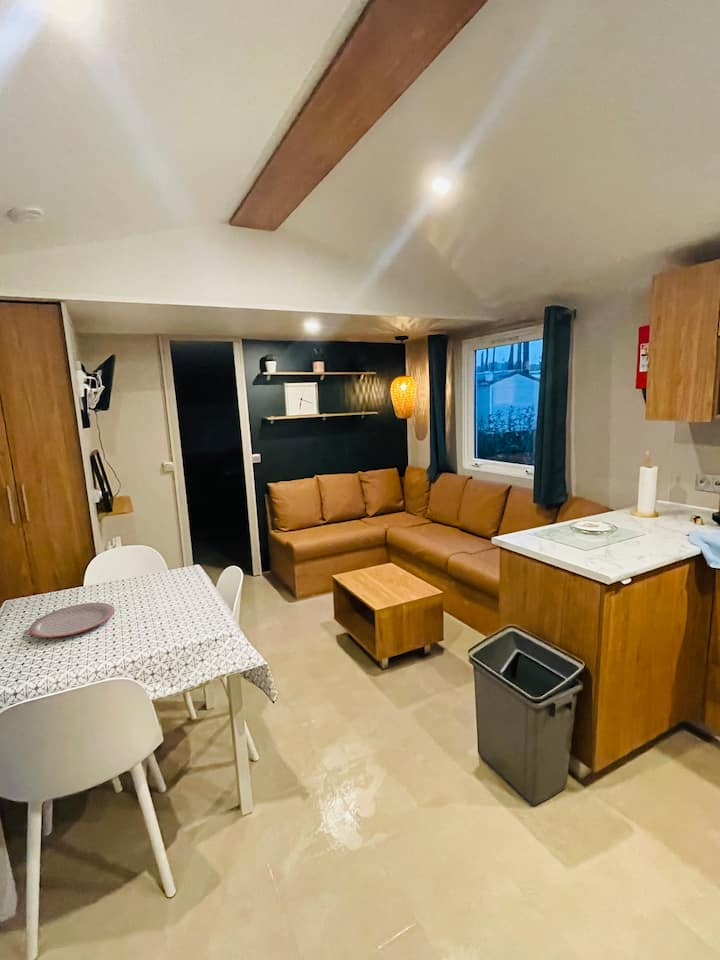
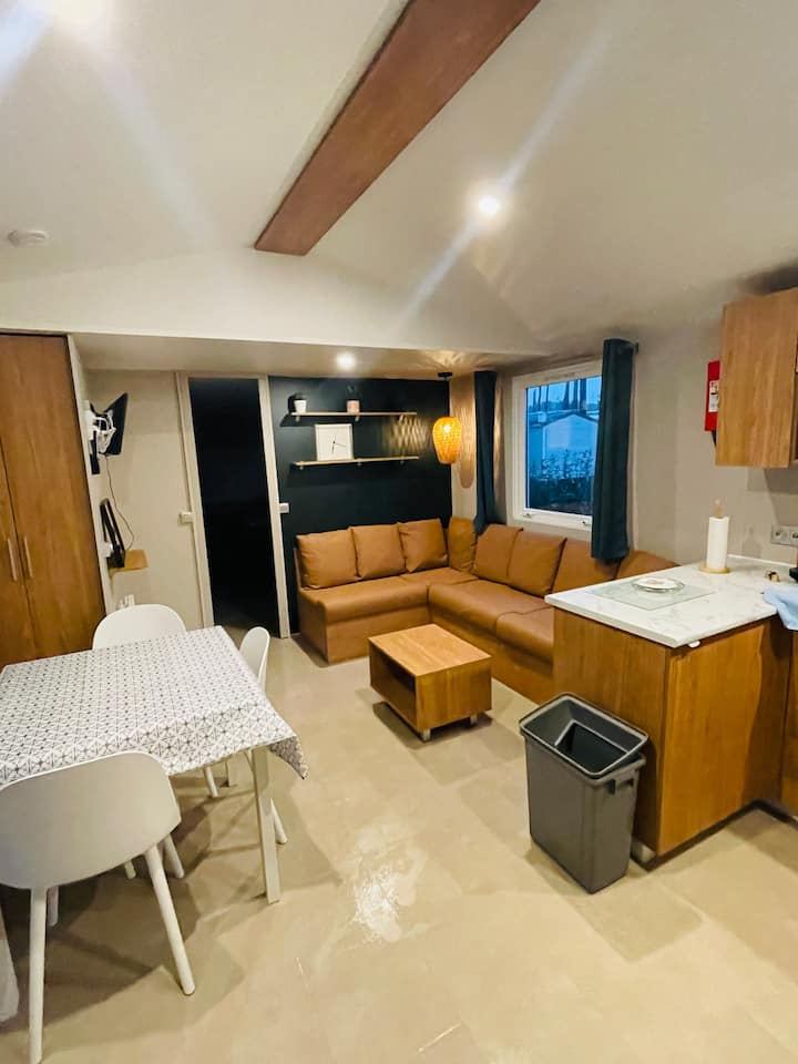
- plate (73, 621)
